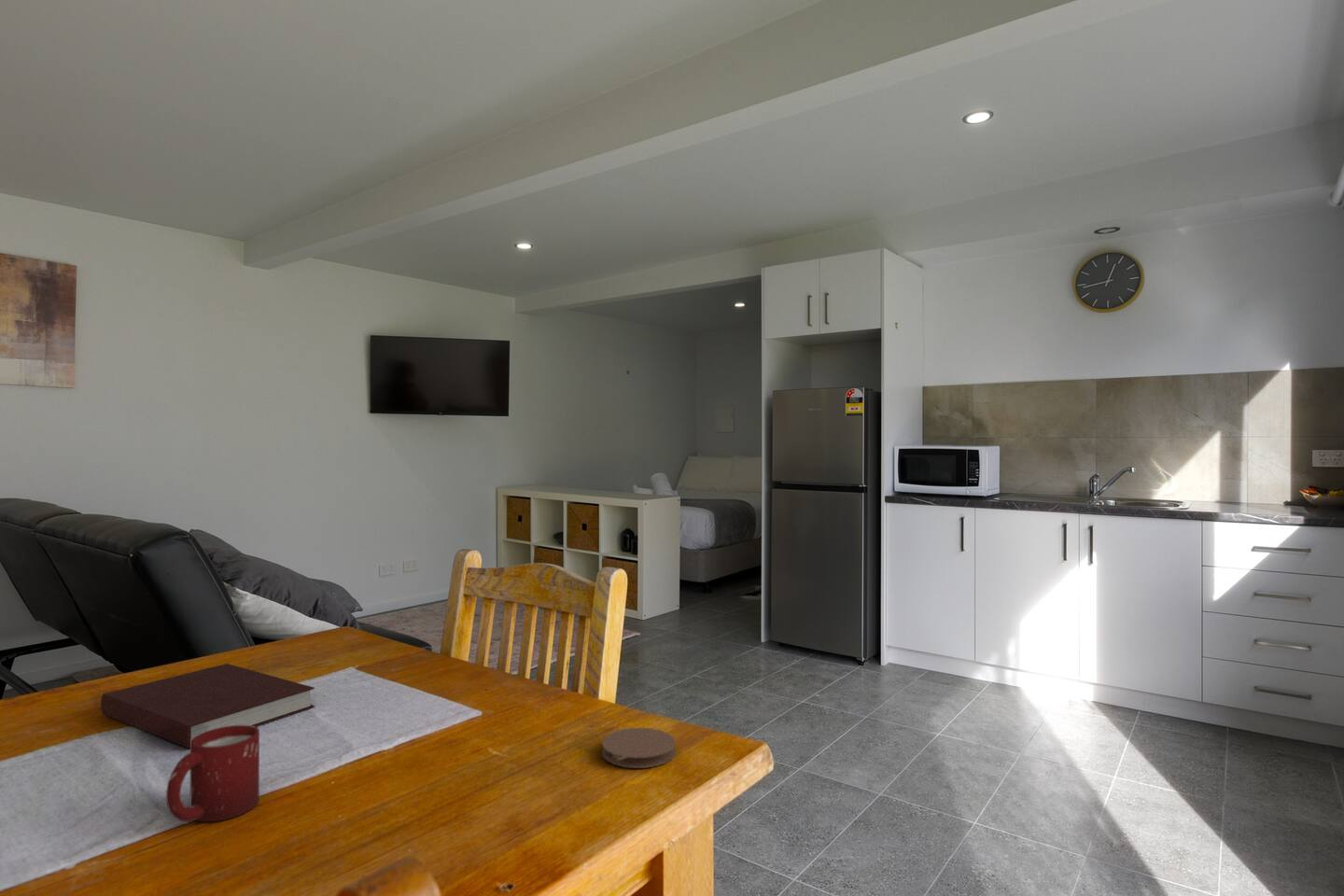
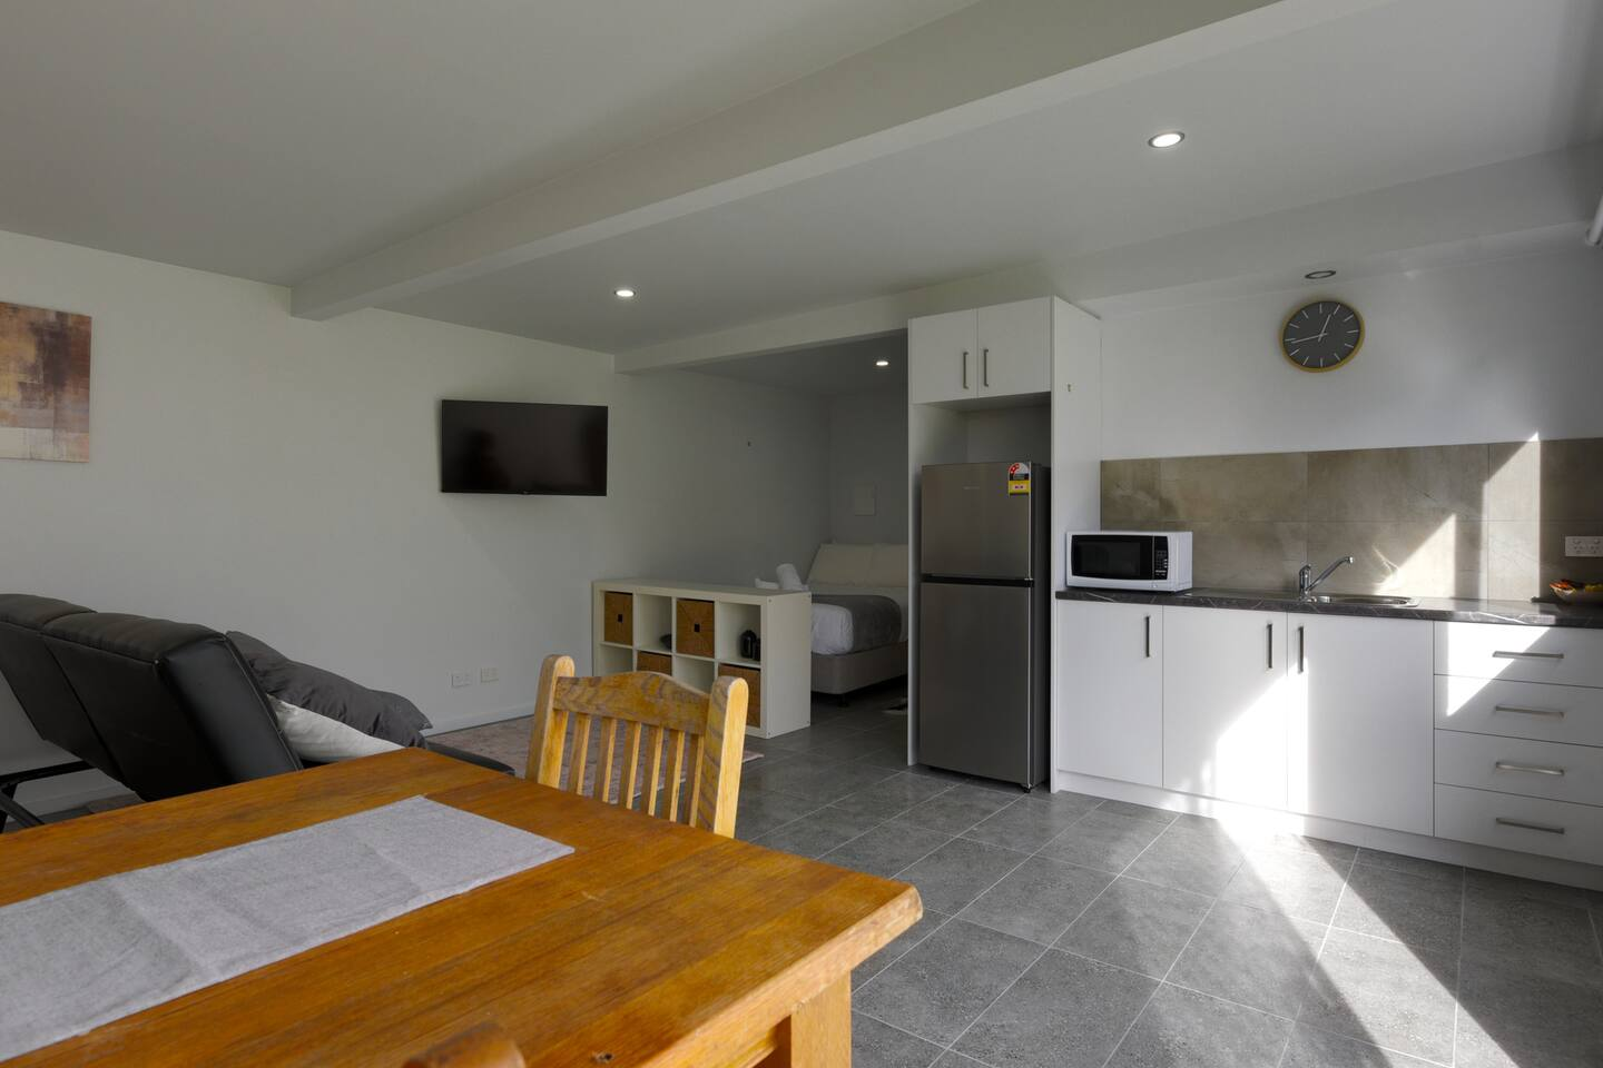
- coaster (638, 747)
- notebook (209, 700)
- cup (212, 777)
